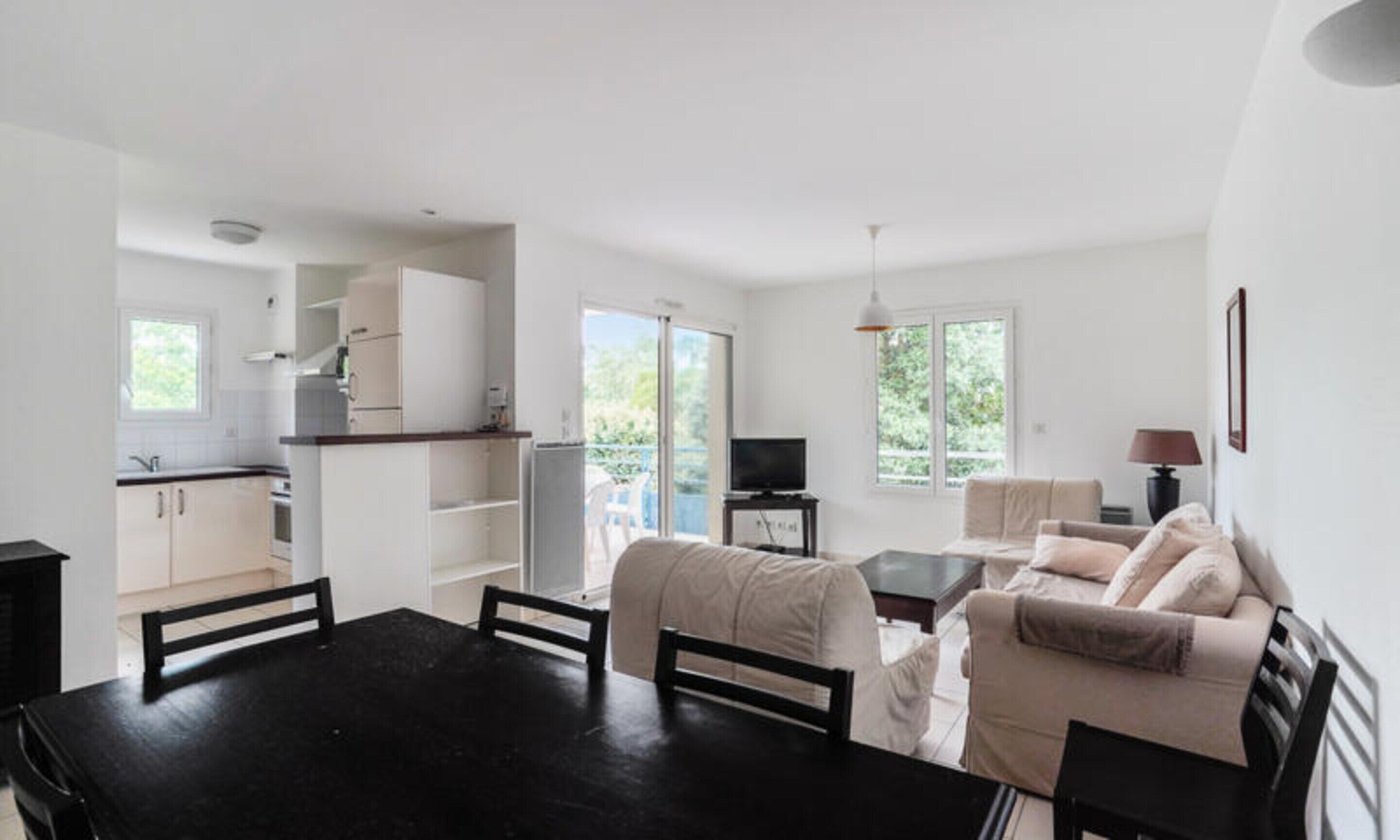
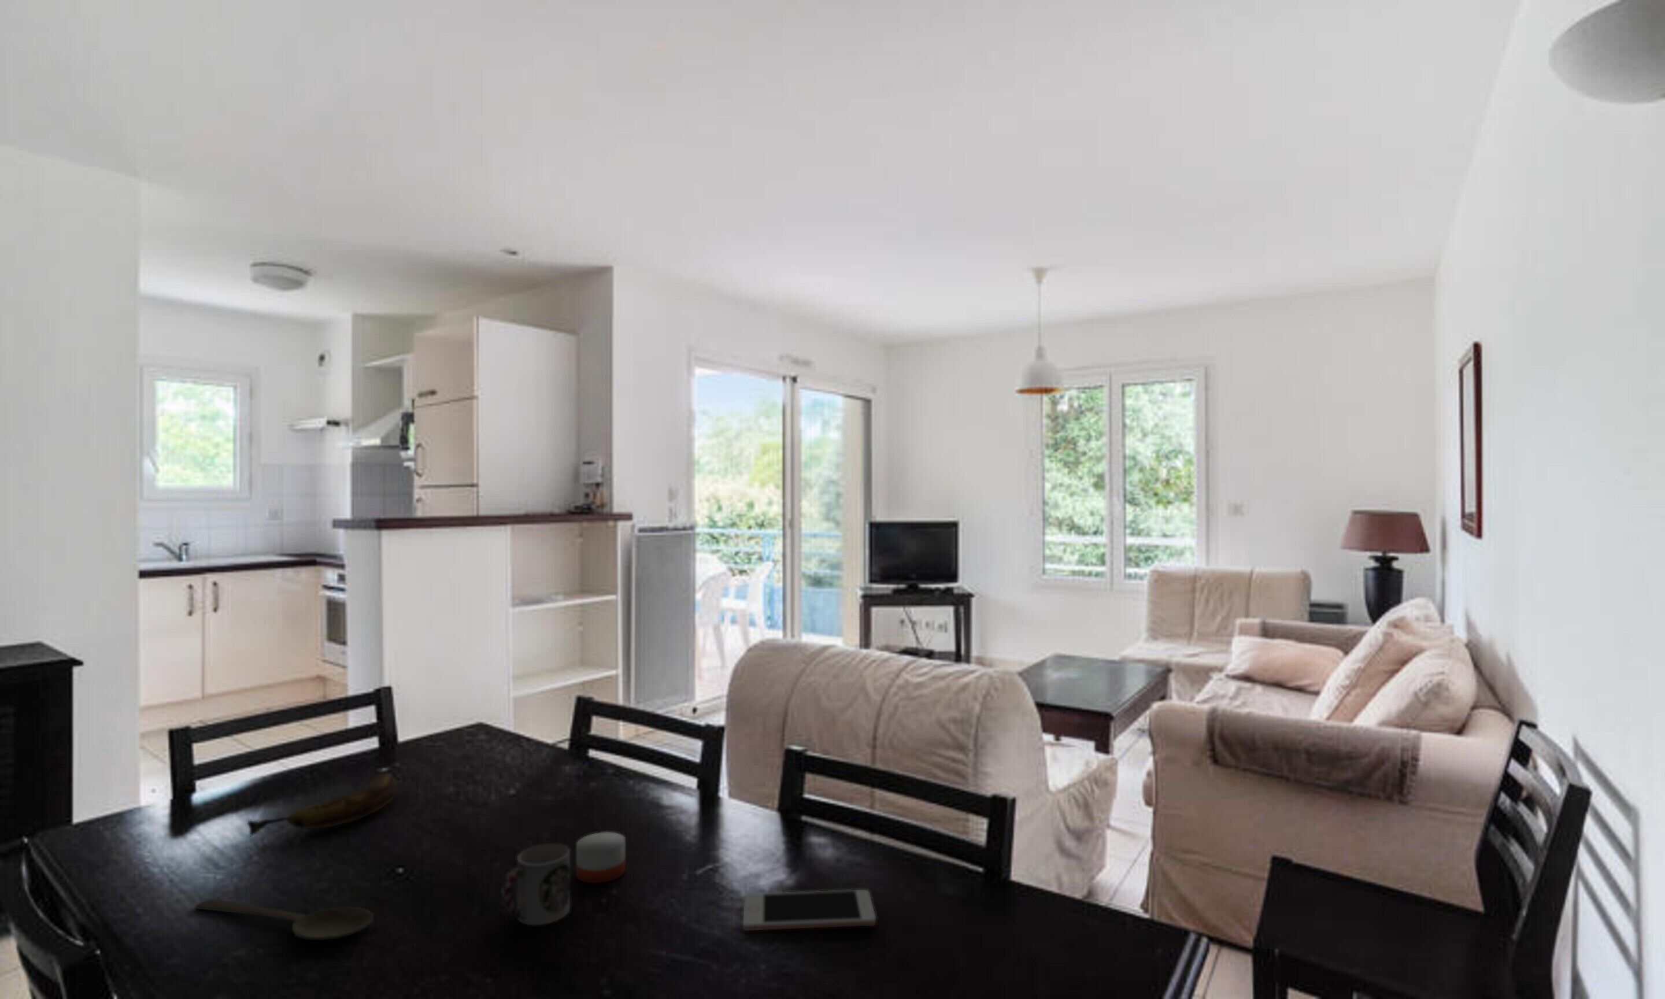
+ candle (601, 840)
+ cell phone (809, 910)
+ cup (534, 887)
+ banana (340, 800)
+ wooden spoon (279, 915)
